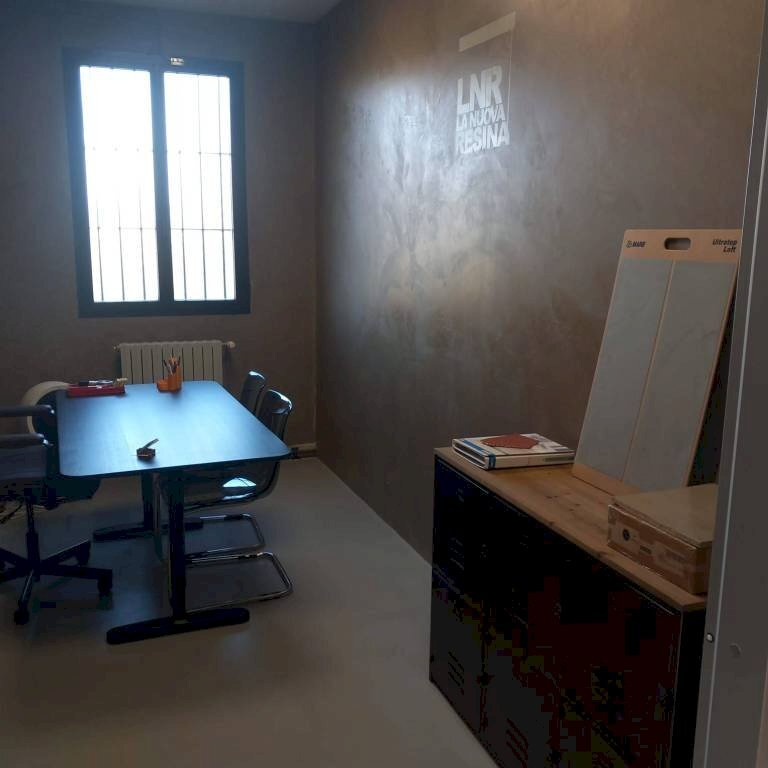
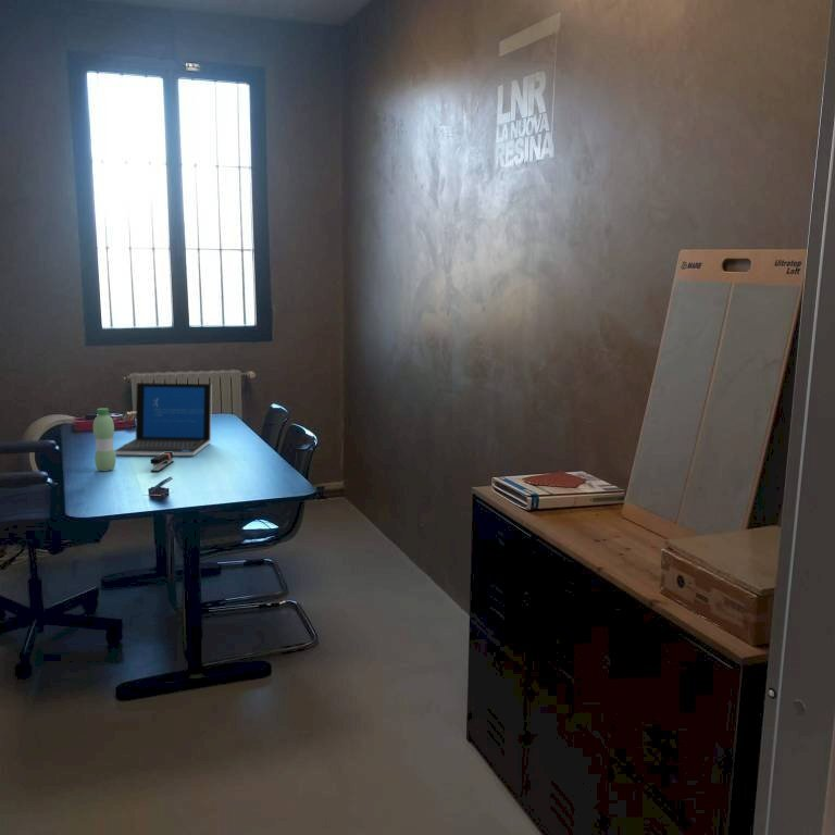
+ laptop (164, 418)
+ water bottle (103, 439)
+ stapler (162, 460)
